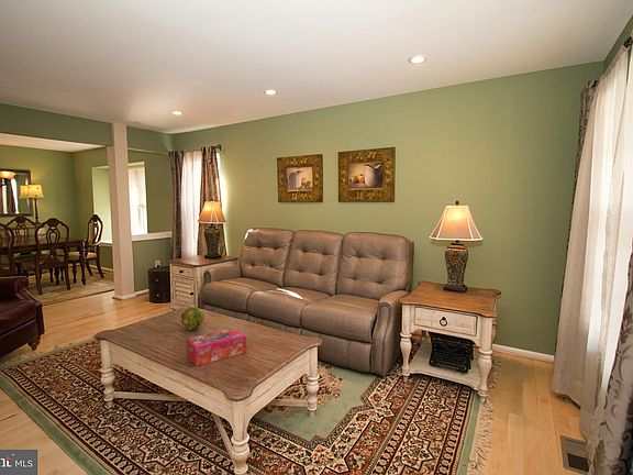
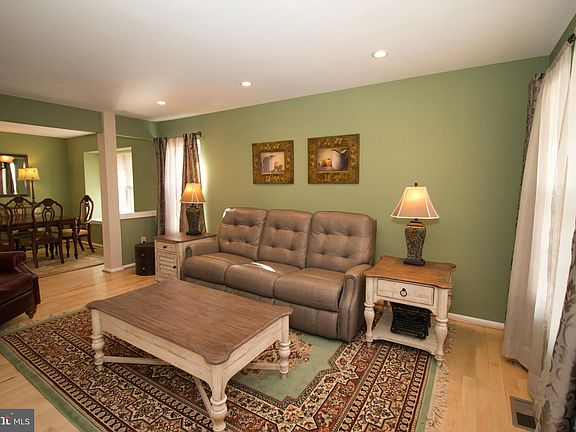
- decorative ball (192, 318)
- tissue box (216, 345)
